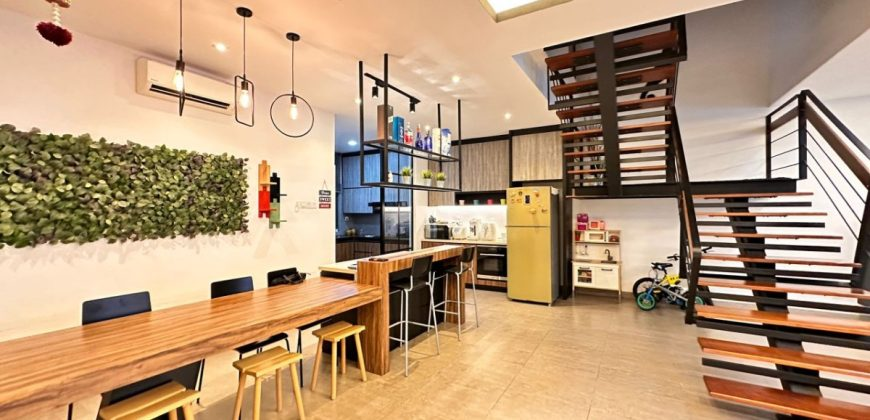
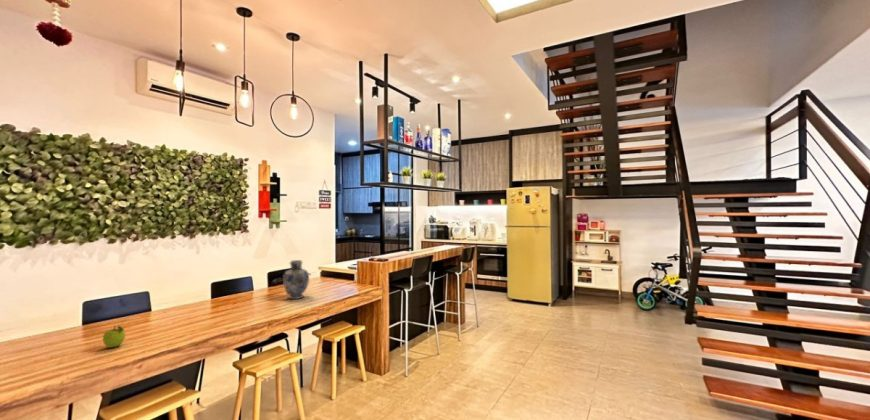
+ decorative vase (296, 279)
+ fruit (115, 336)
